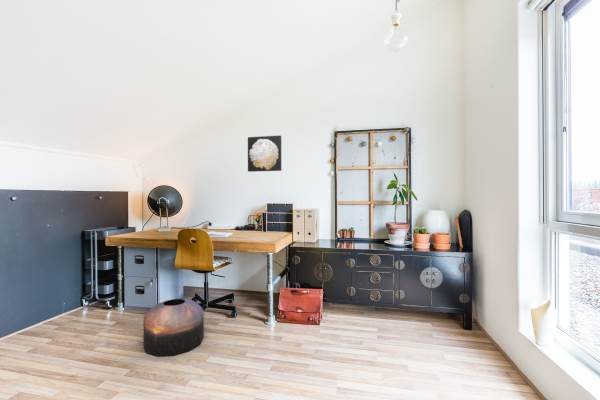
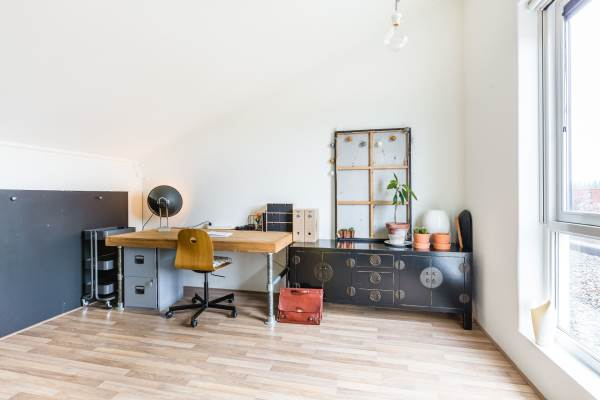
- pouf (174, 322)
- wall art (264, 153)
